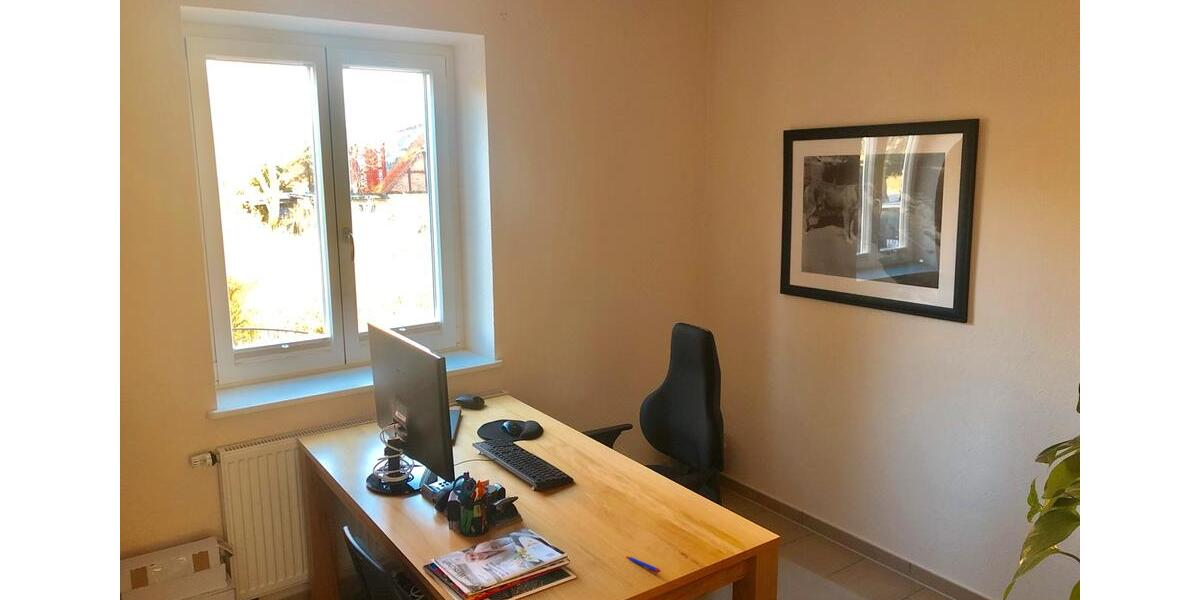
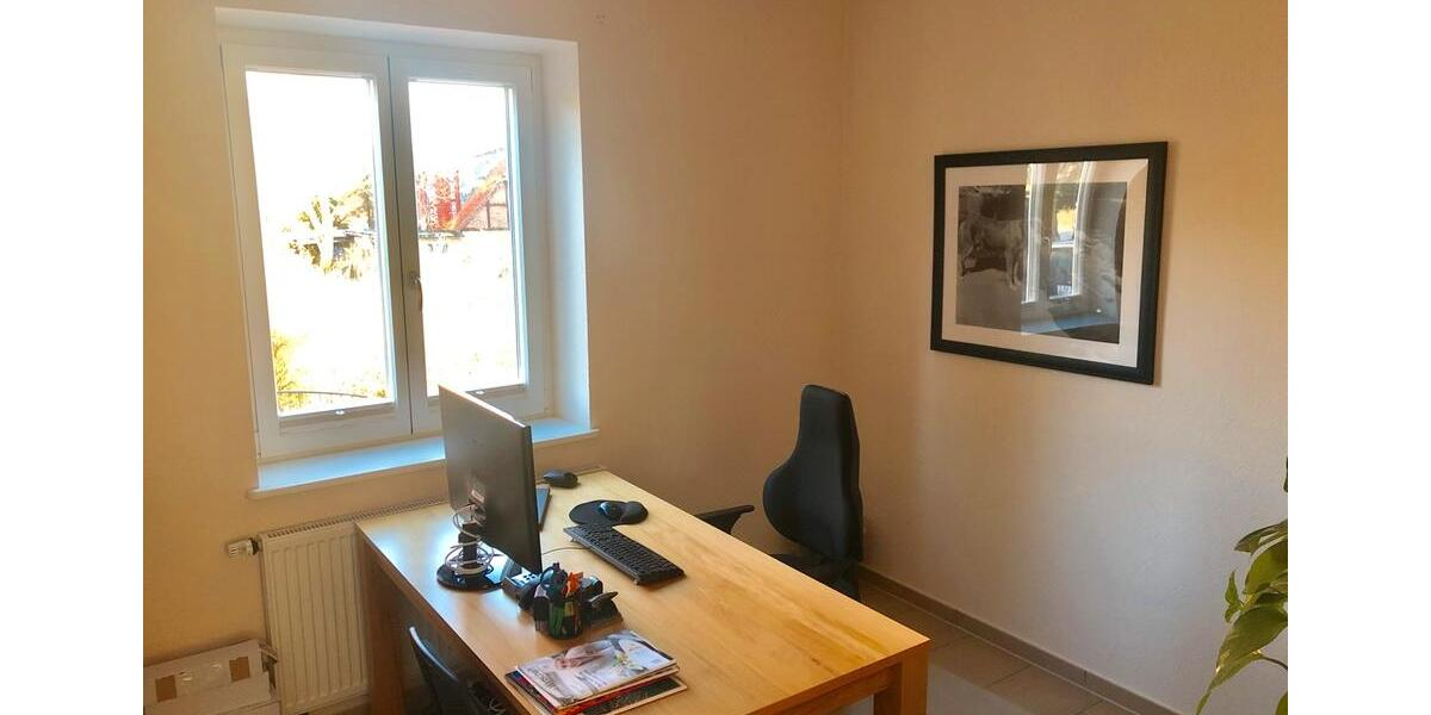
- pen (642, 563)
